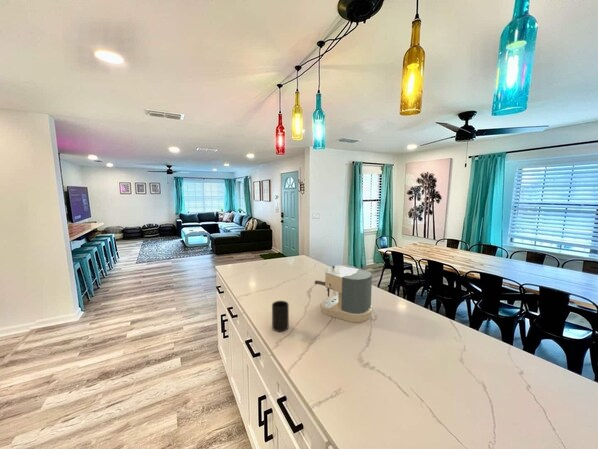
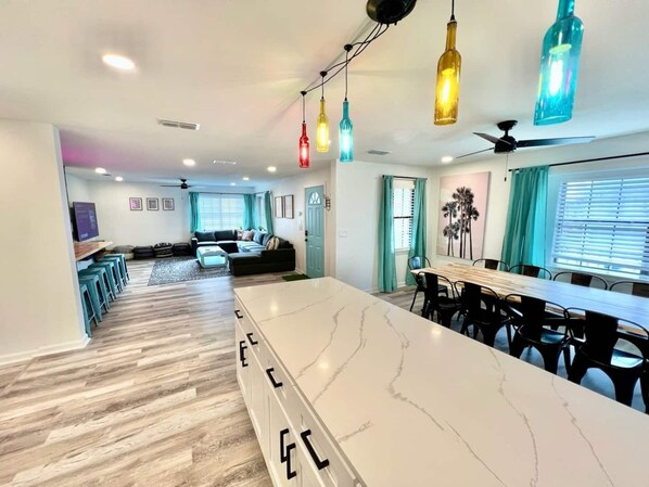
- cup (280, 315)
- coffee maker (340, 288)
